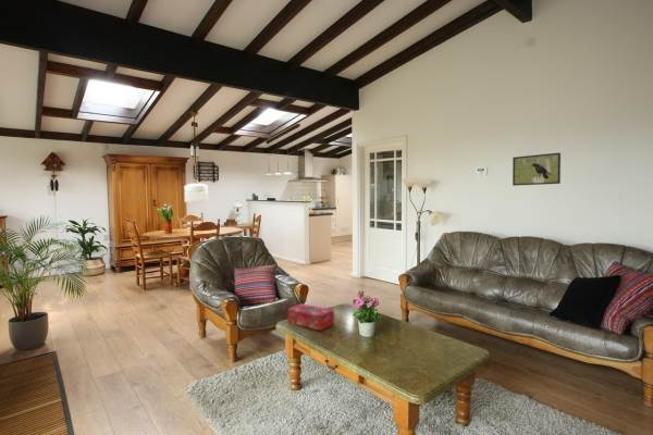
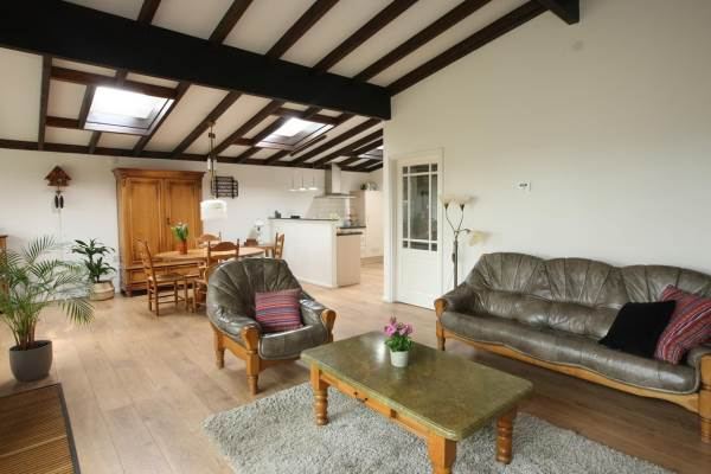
- tissue box (310, 315)
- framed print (535, 170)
